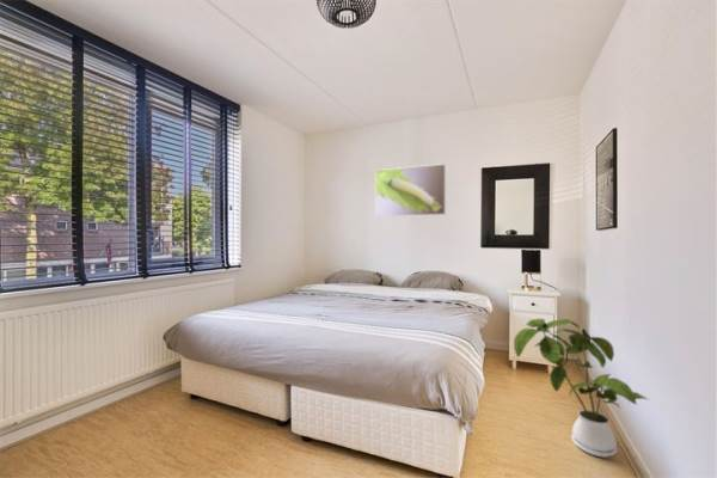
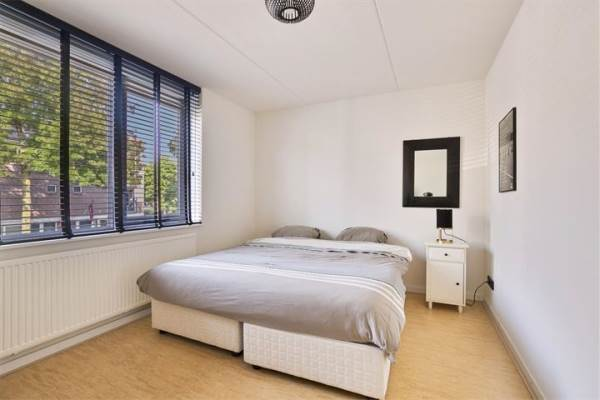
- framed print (409, 191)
- house plant (570, 382)
